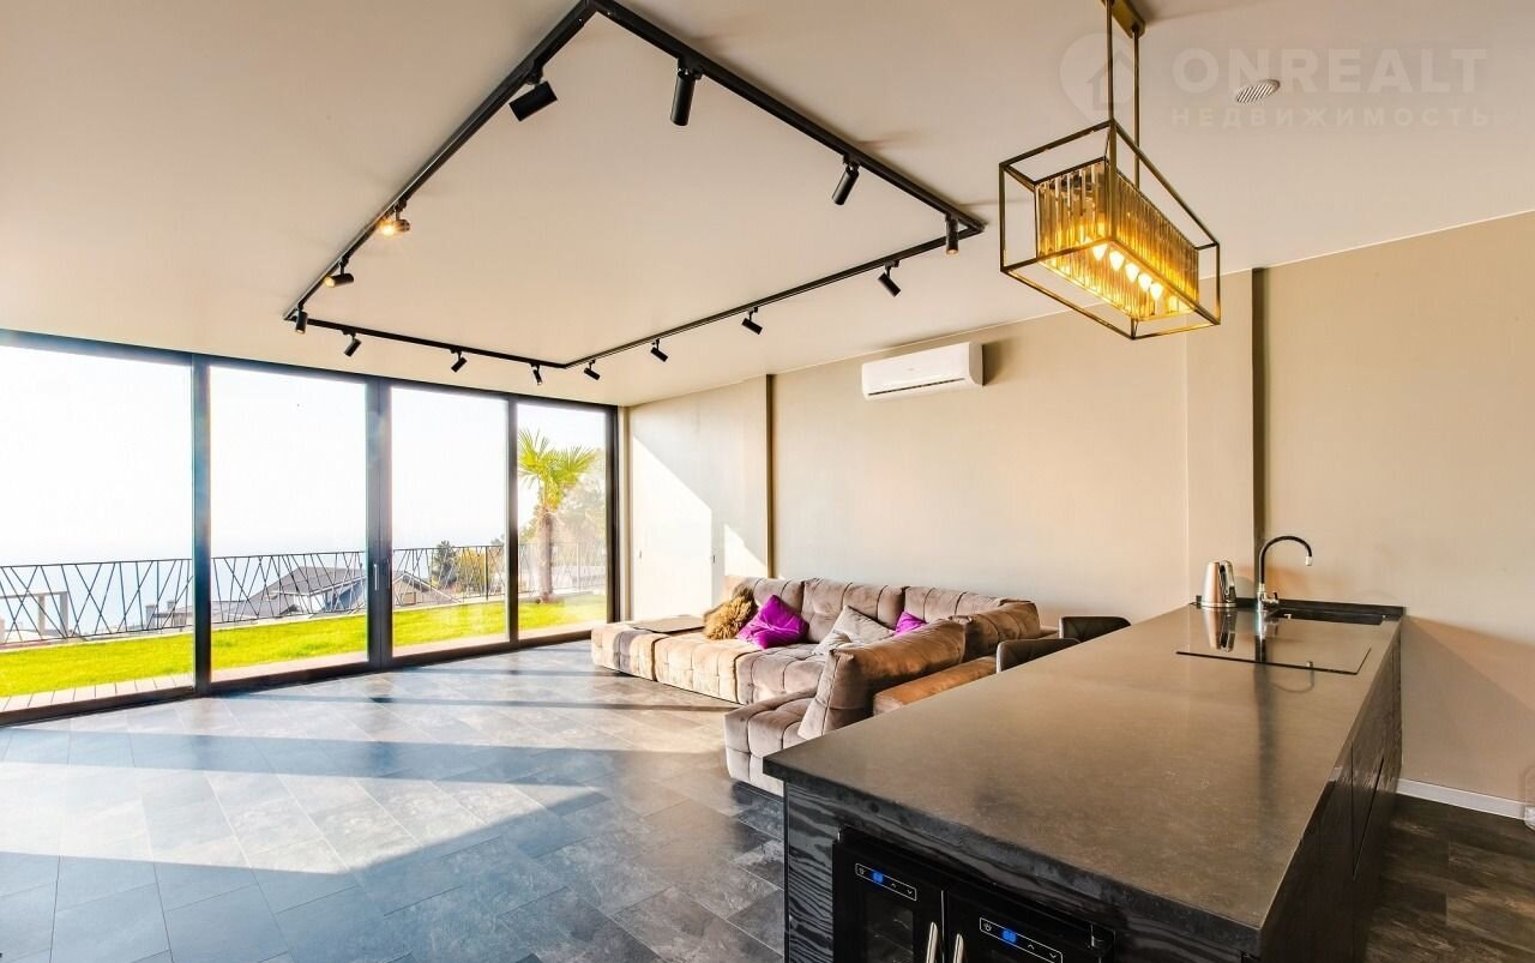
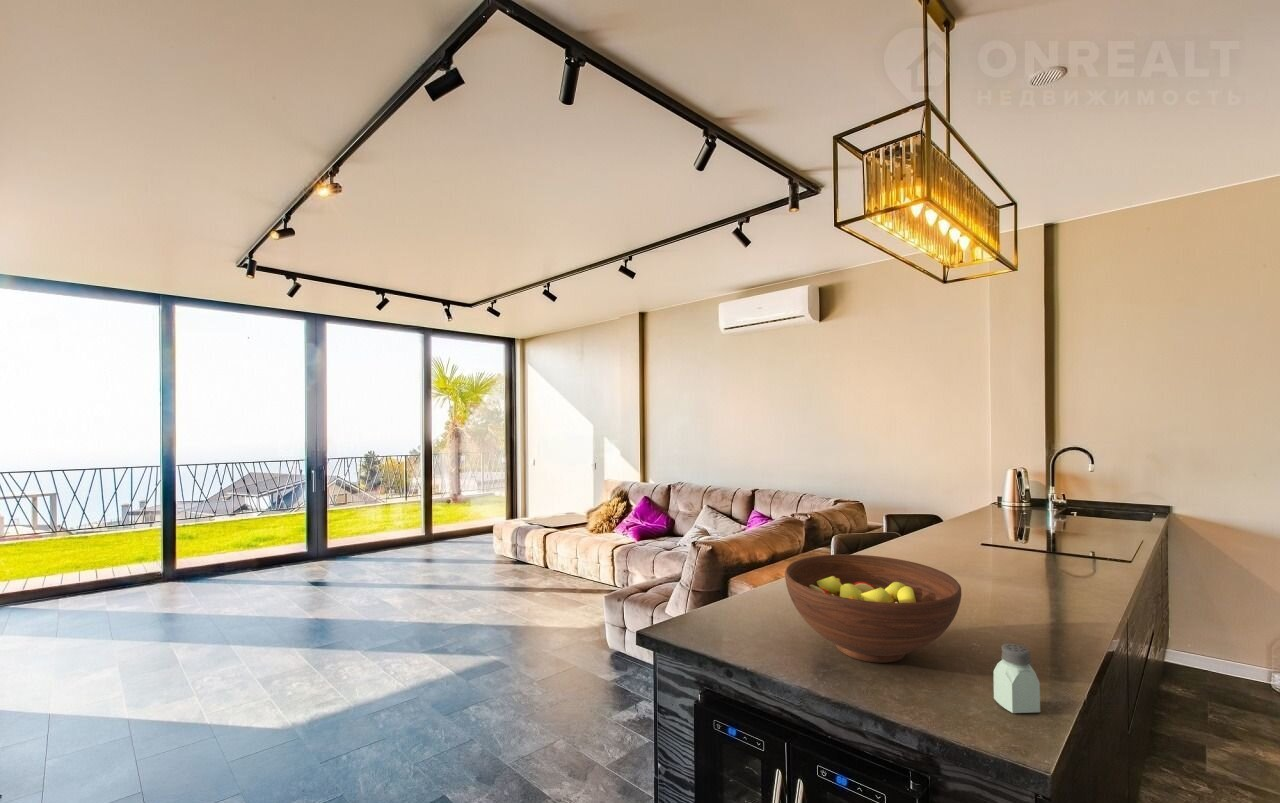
+ fruit bowl (869, 613)
+ saltshaker (1016, 677)
